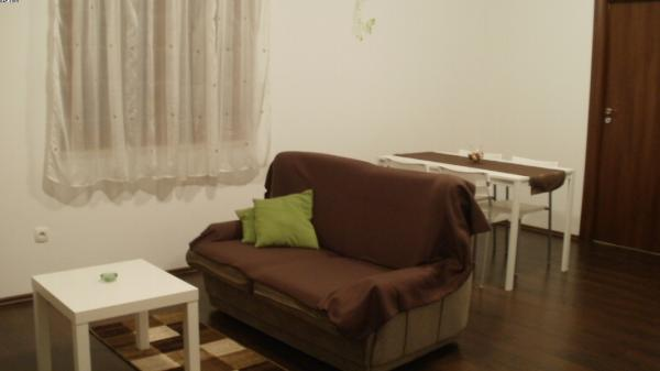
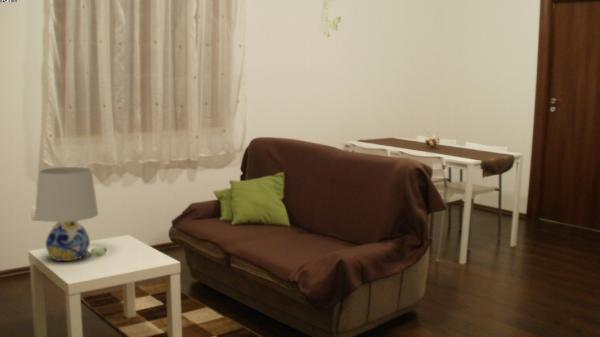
+ table lamp (66, 213)
